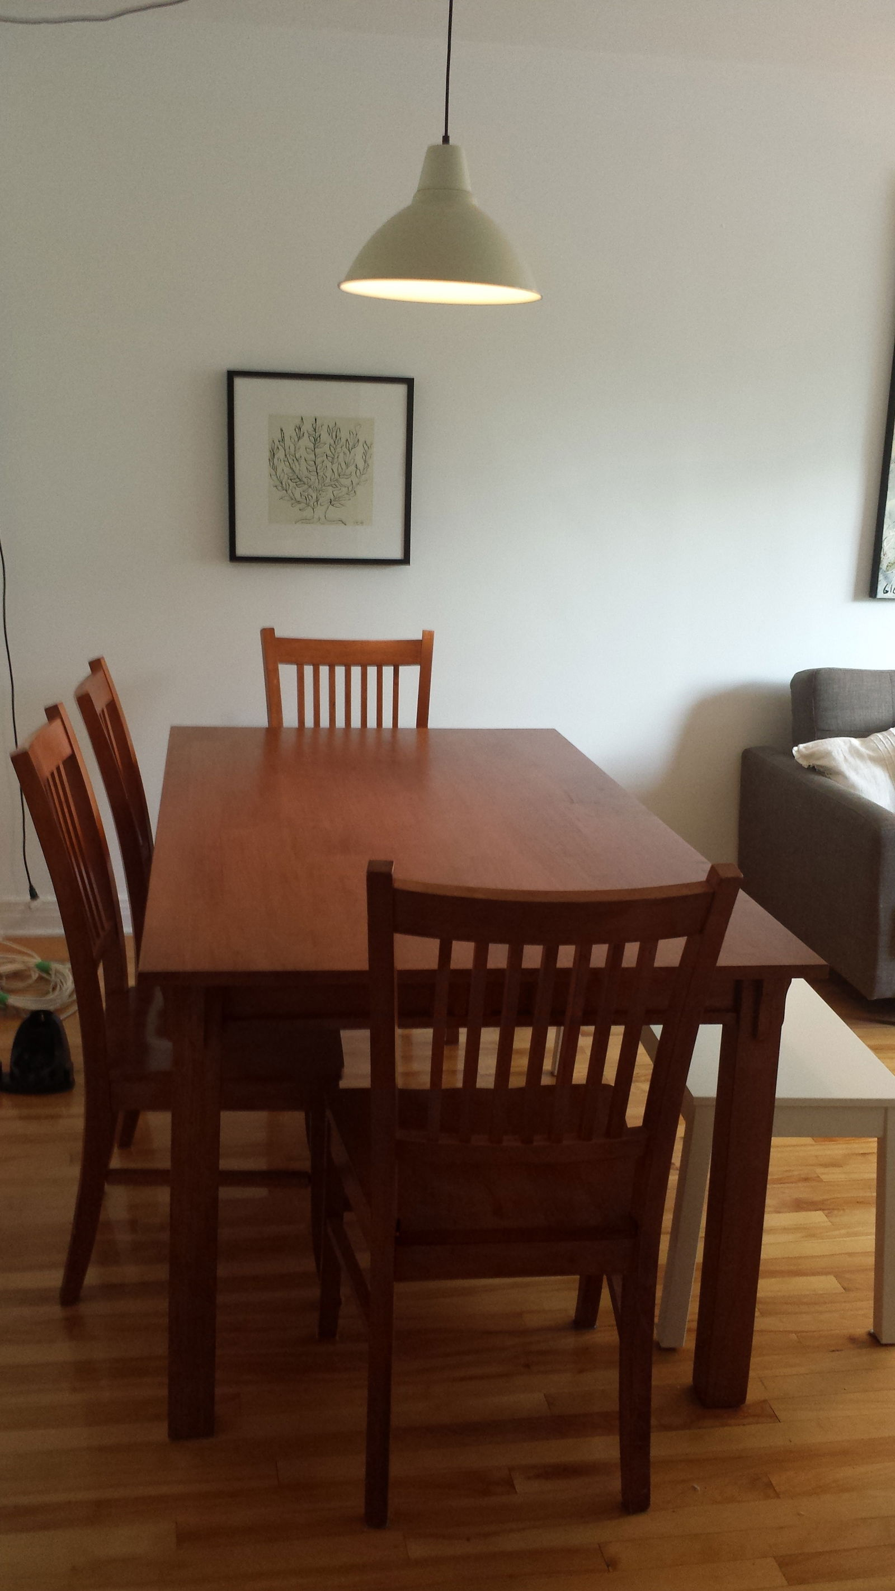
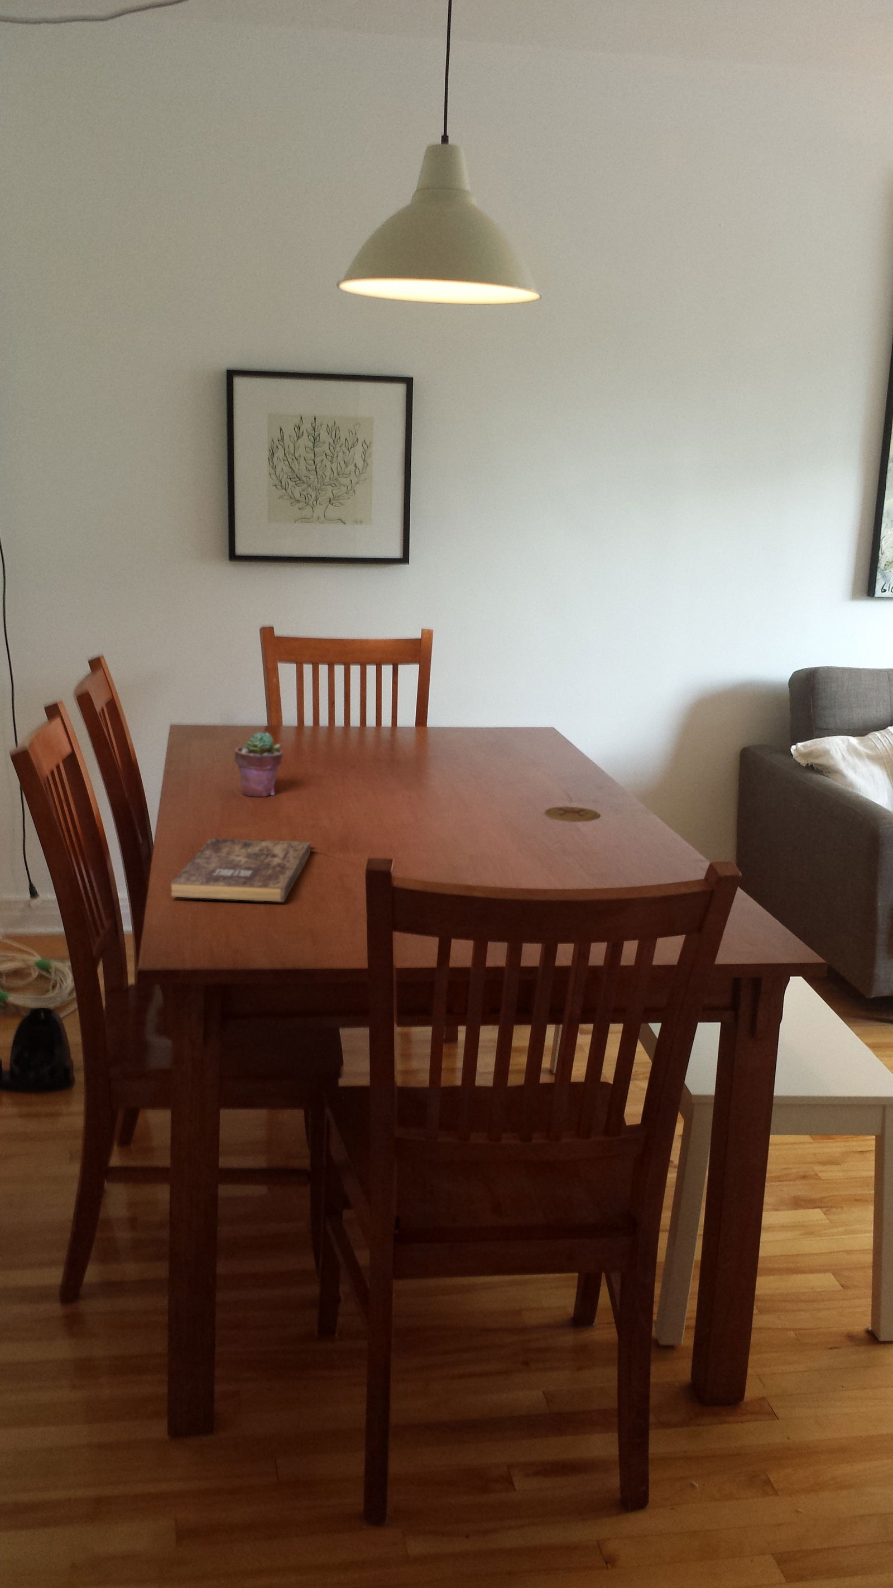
+ coaster (571, 814)
+ potted succulent (258, 762)
+ bible (245, 866)
